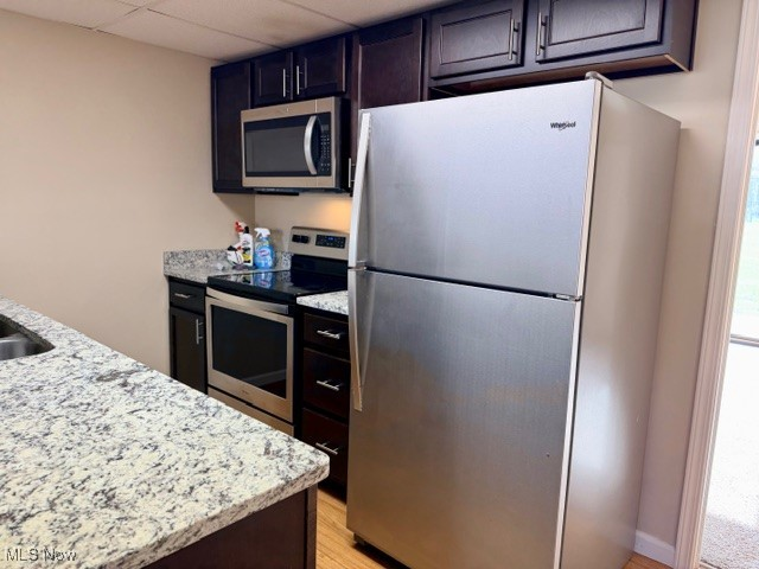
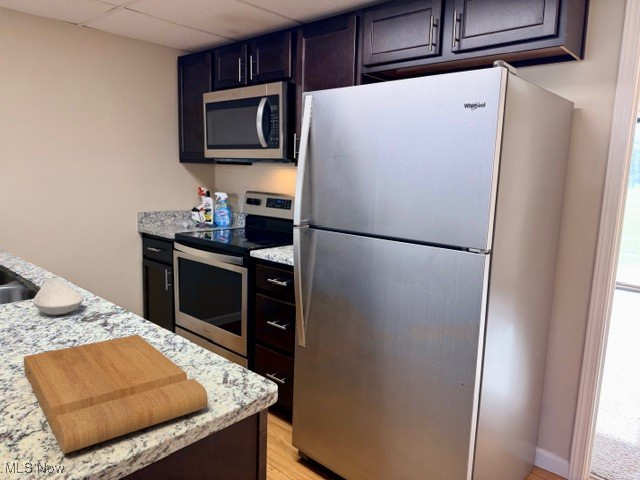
+ spoon rest (54, 294)
+ cutting board (109, 380)
